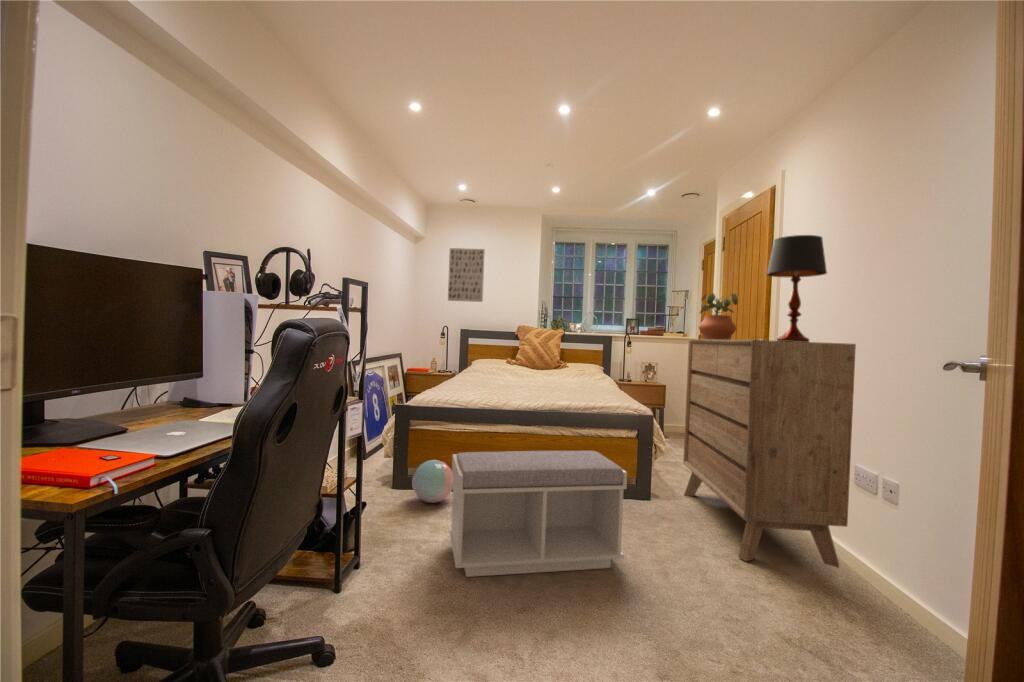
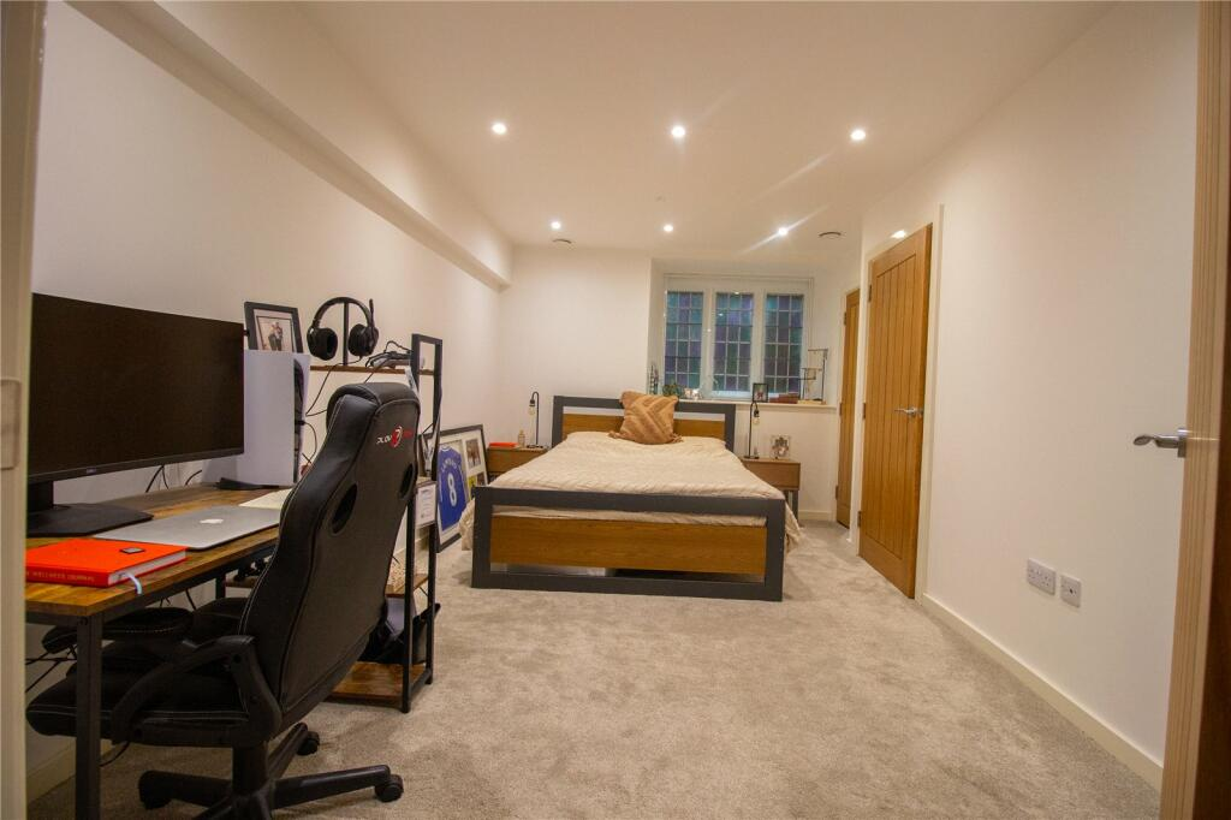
- potted plant (715, 315)
- dresser (752, 432)
- table lamp (795, 290)
- wall art (466, 275)
- bench (534, 507)
- ball (433, 481)
